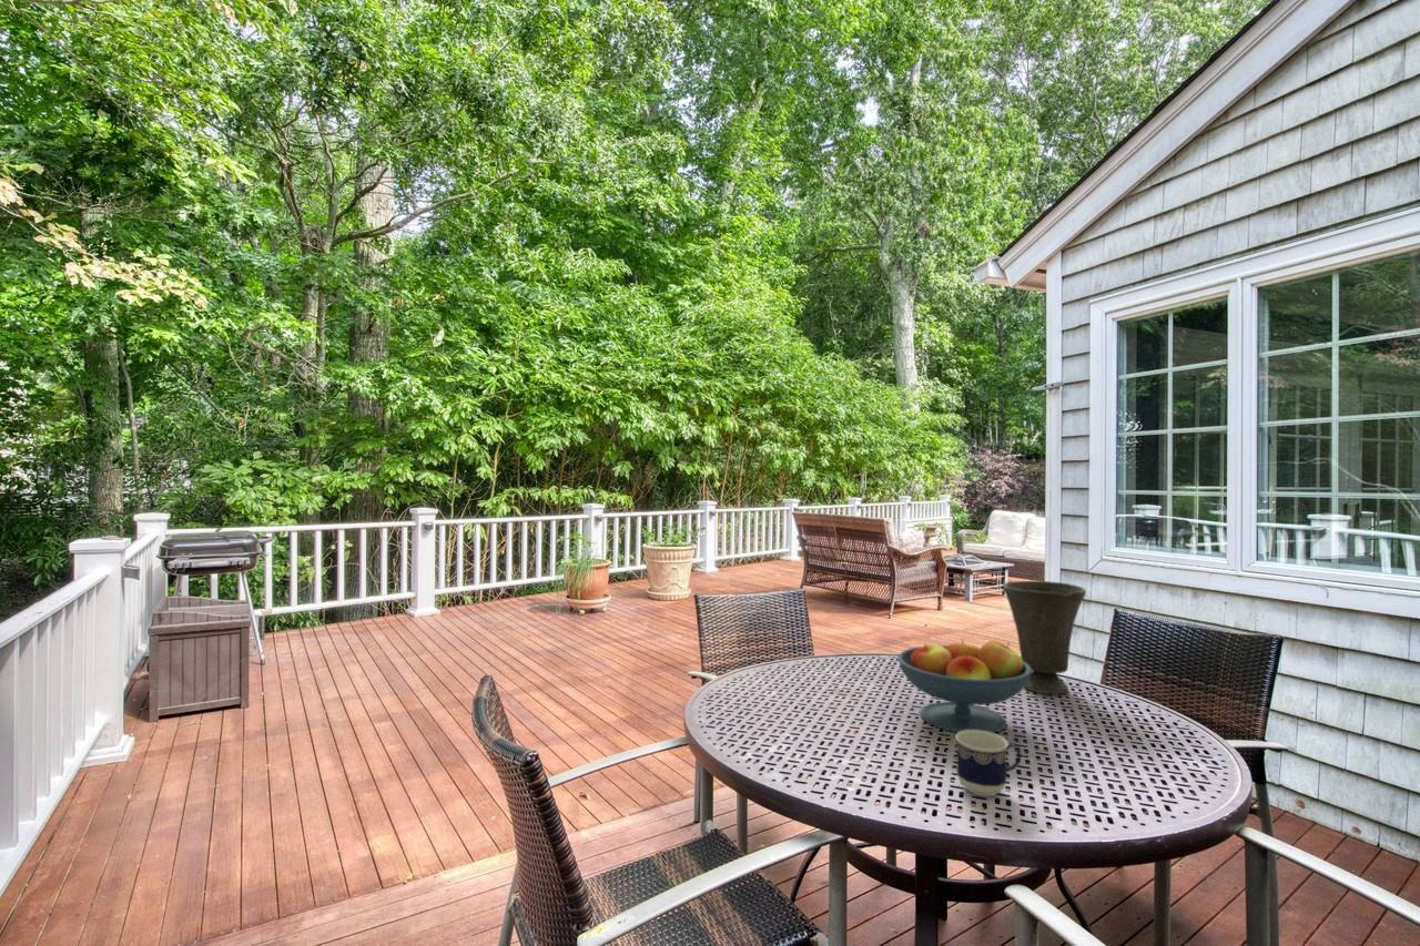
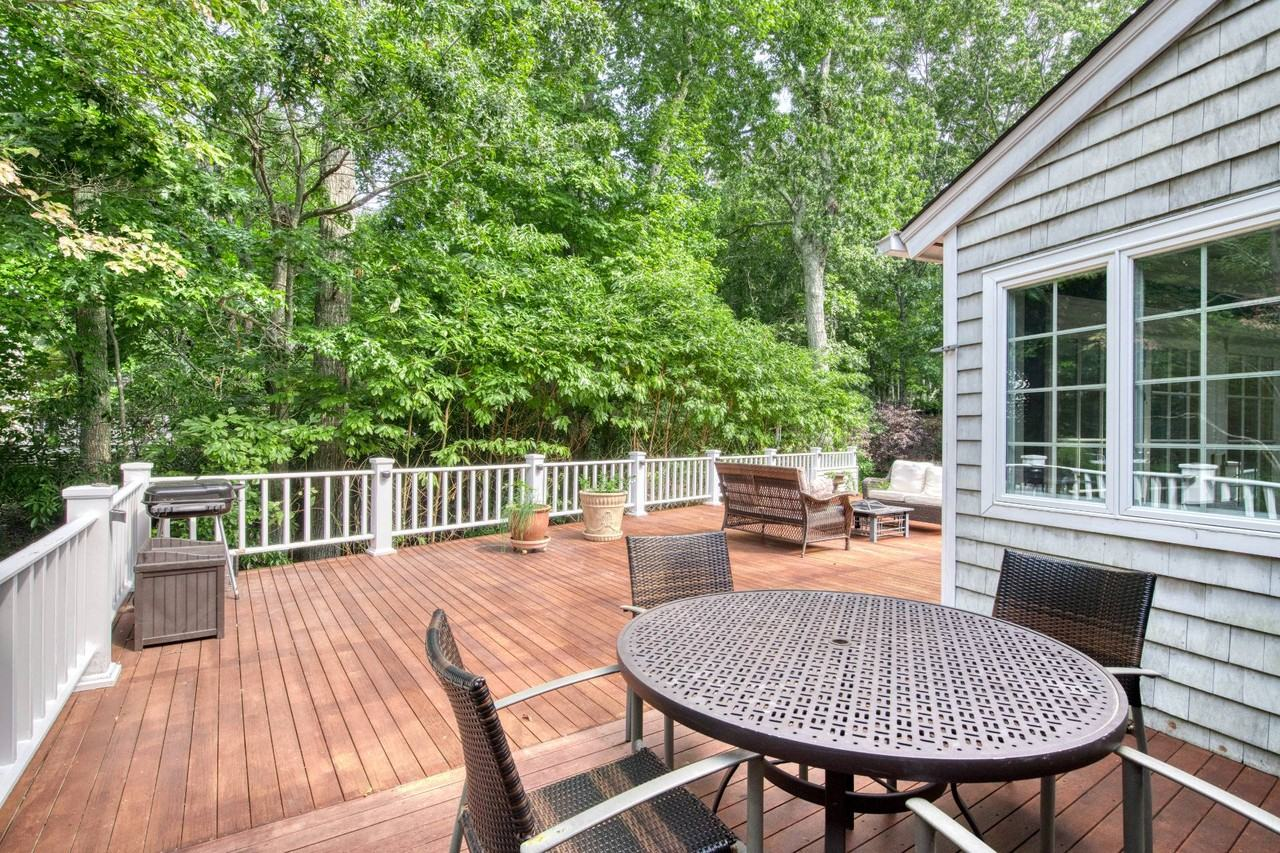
- cup (988, 764)
- fruit bowl (962, 680)
- vase (1043, 637)
